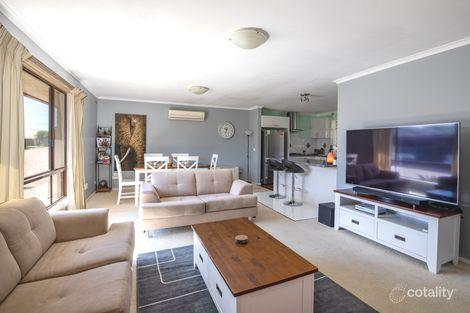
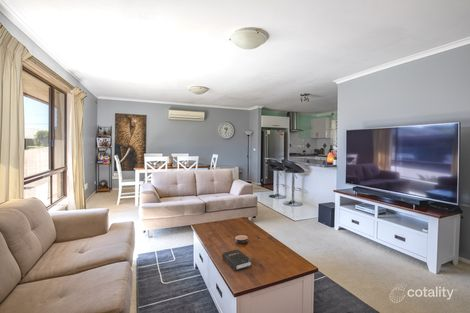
+ hardback book (236, 259)
